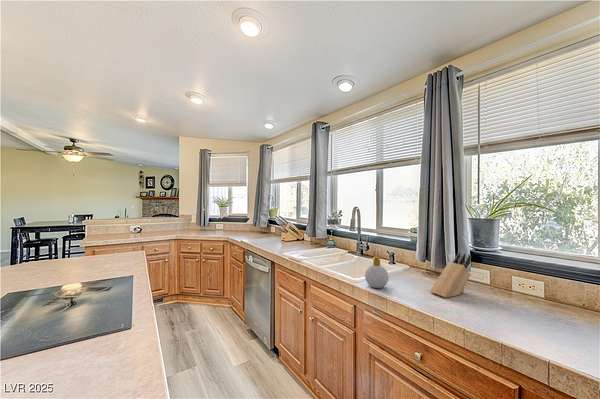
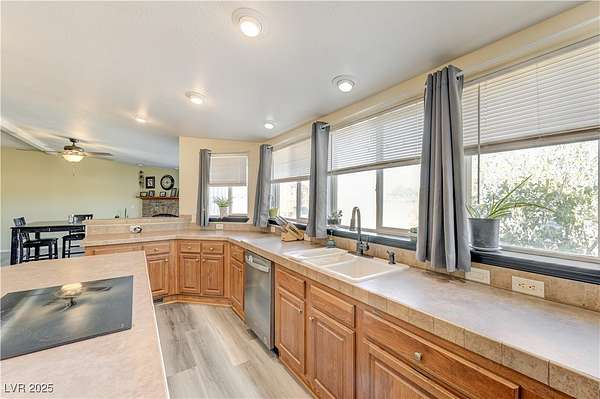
- knife block (452, 273)
- soap bottle (376, 271)
